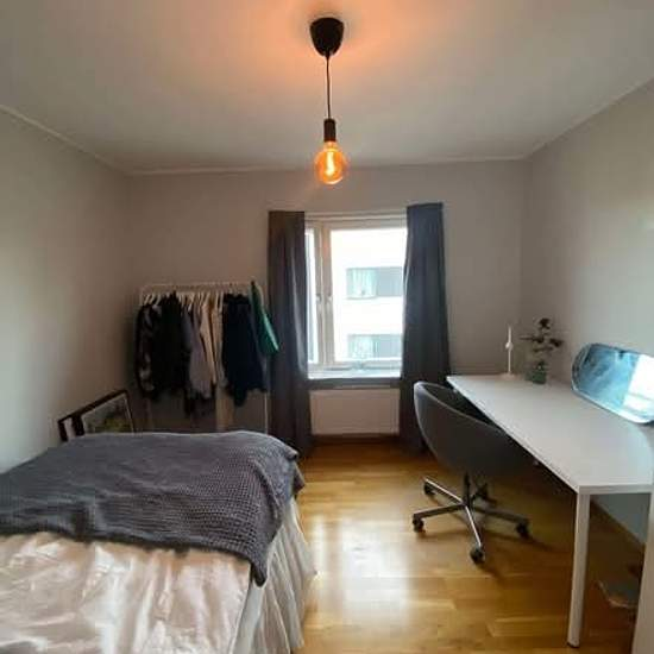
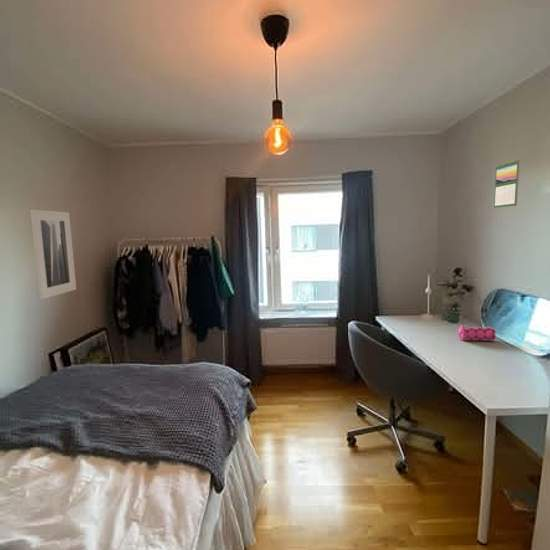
+ pencil case (476, 332)
+ calendar (506, 184)
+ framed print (55, 253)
